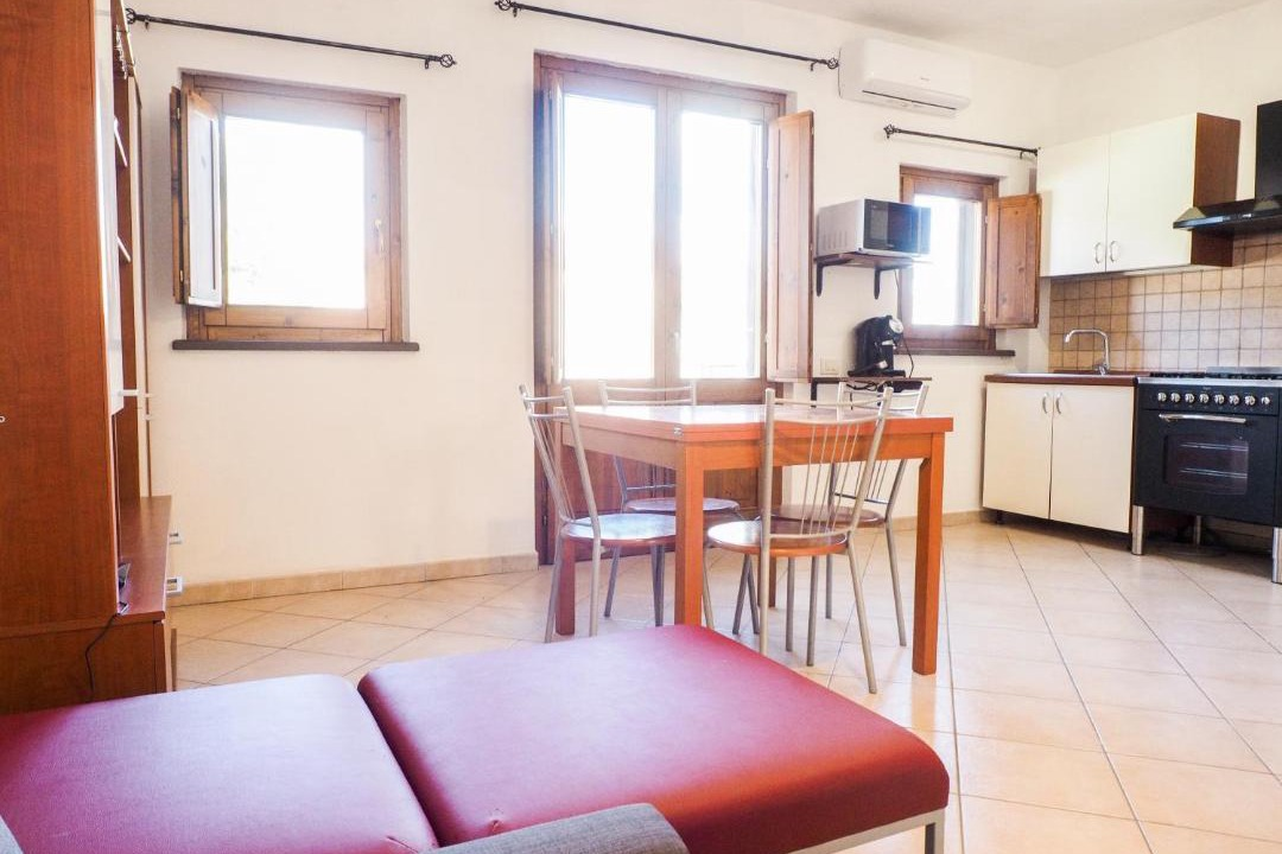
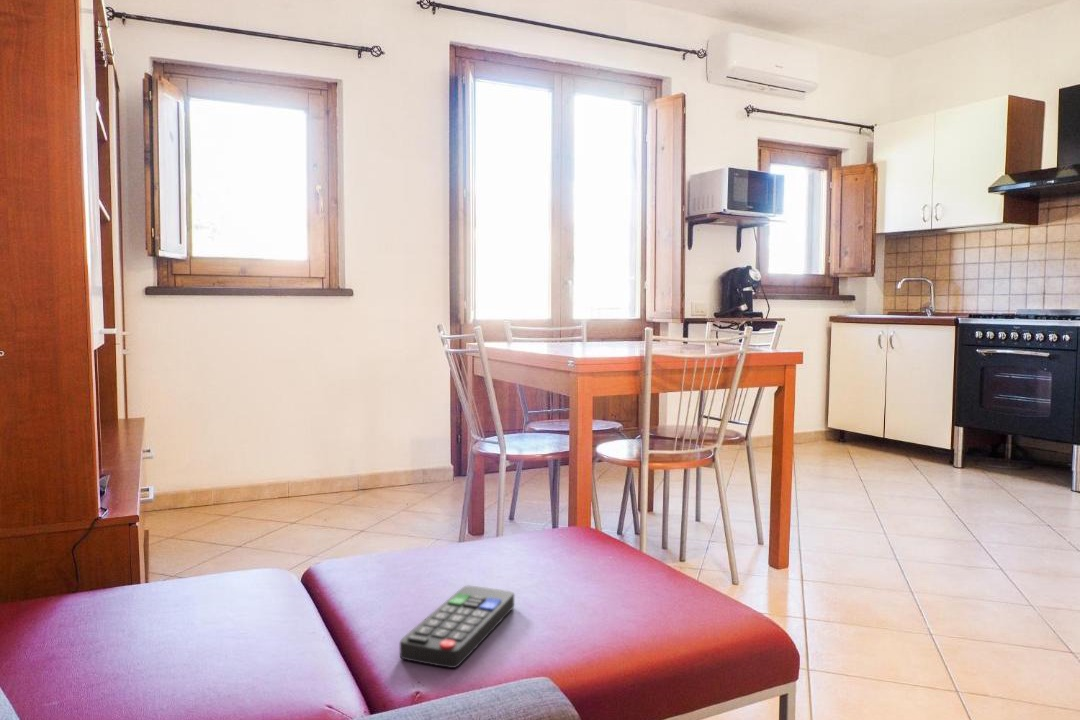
+ remote control (461, 621)
